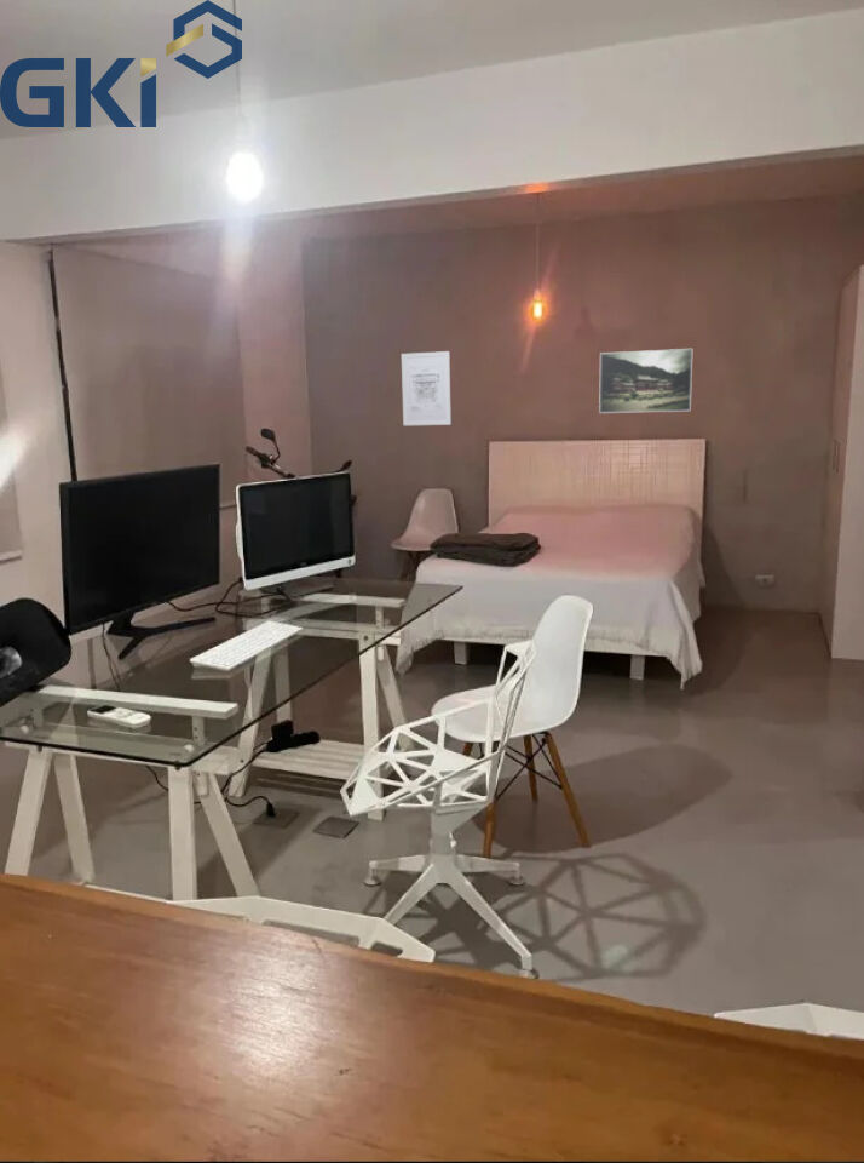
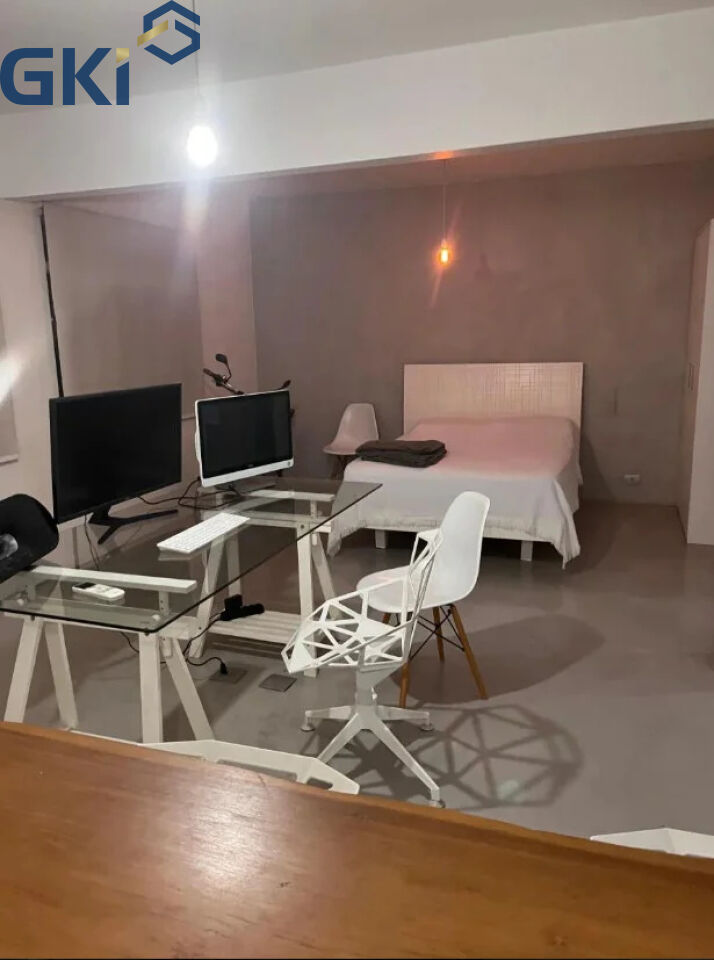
- wall art (426, 389)
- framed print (645, 382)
